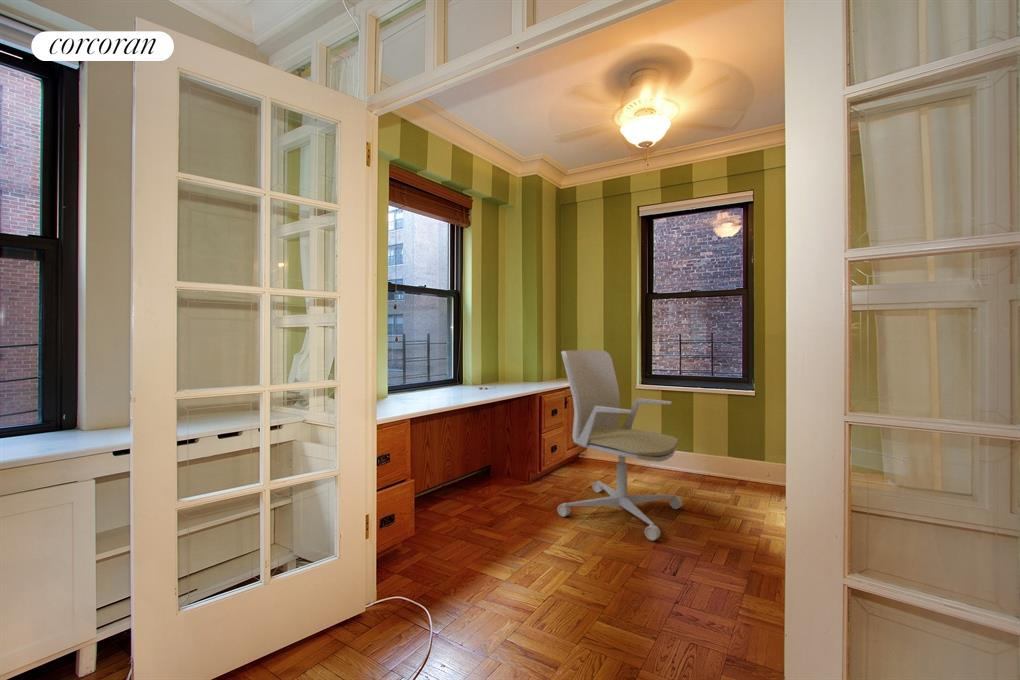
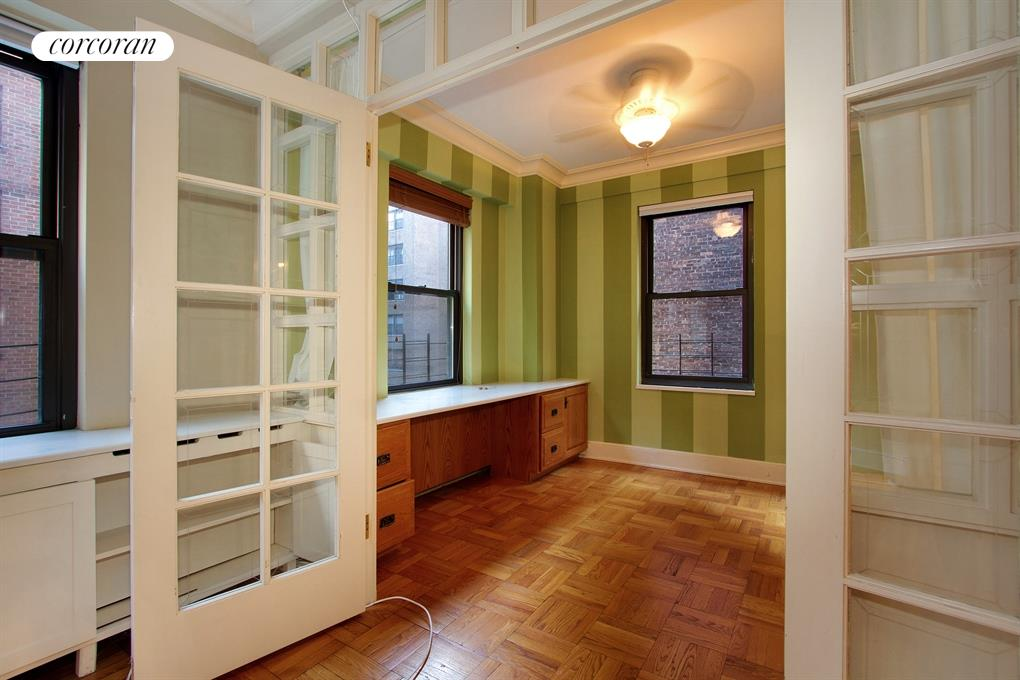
- office chair (621, 431)
